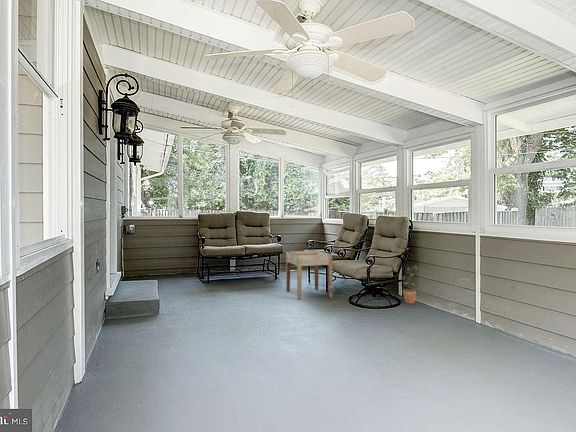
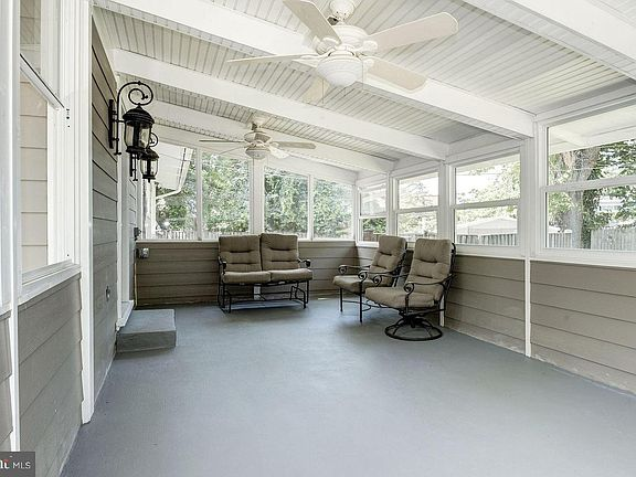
- side table (314, 273)
- potted plant (408, 283)
